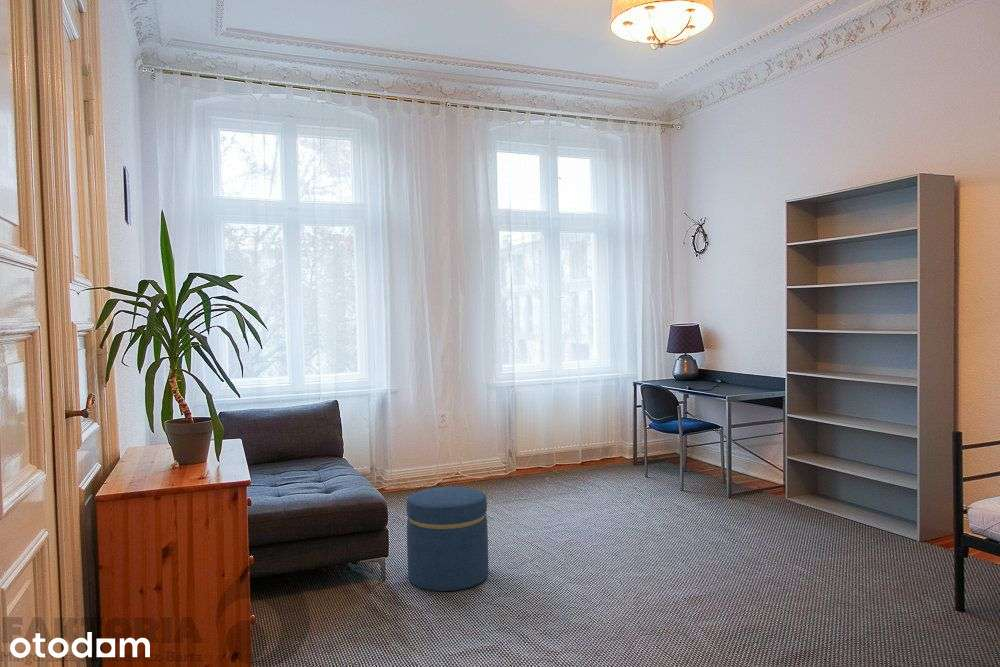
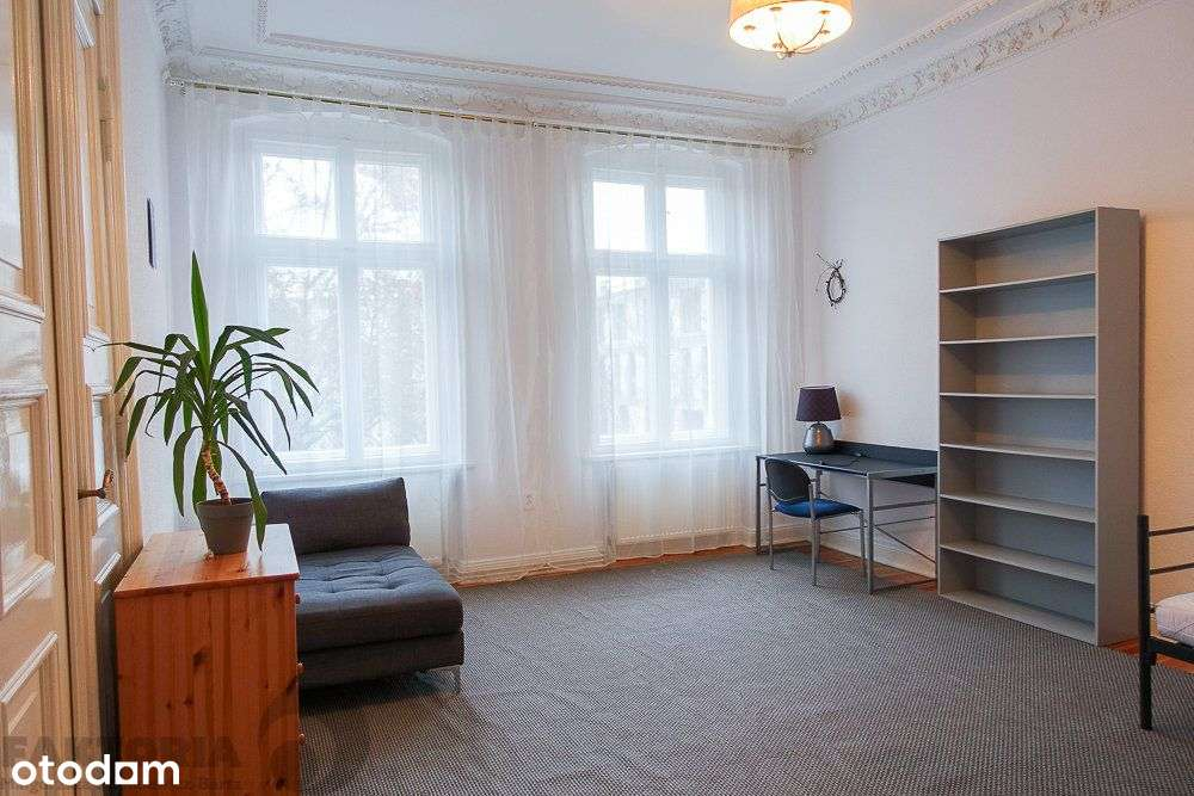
- ottoman (447, 535)
